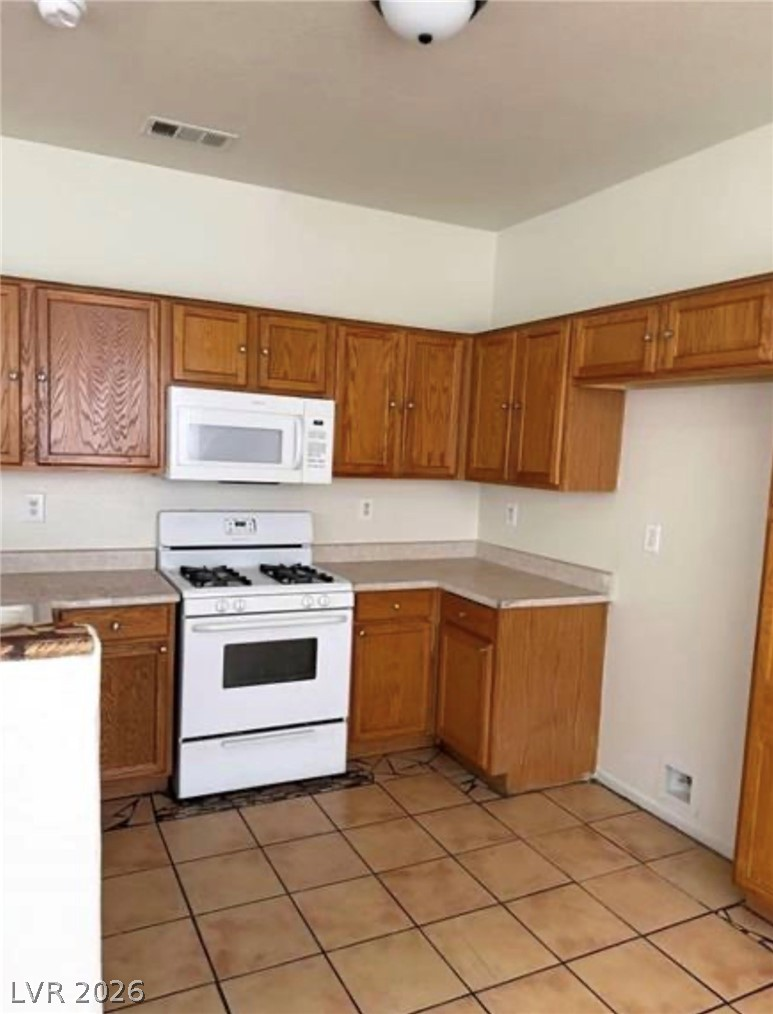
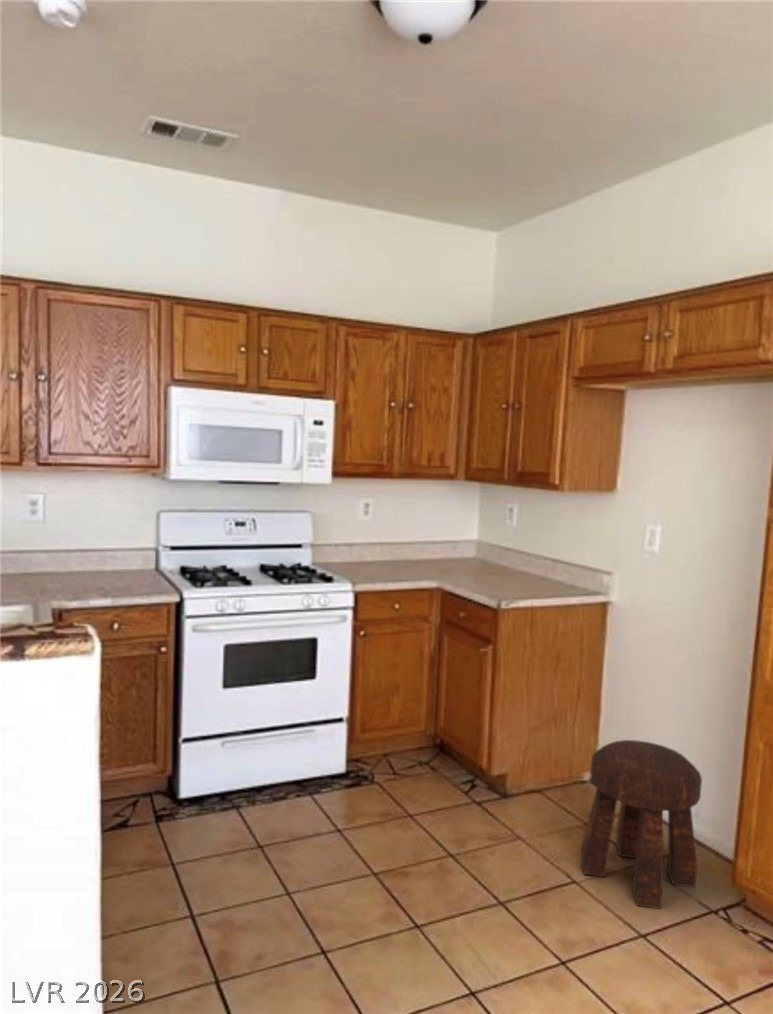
+ stool (641, 814)
